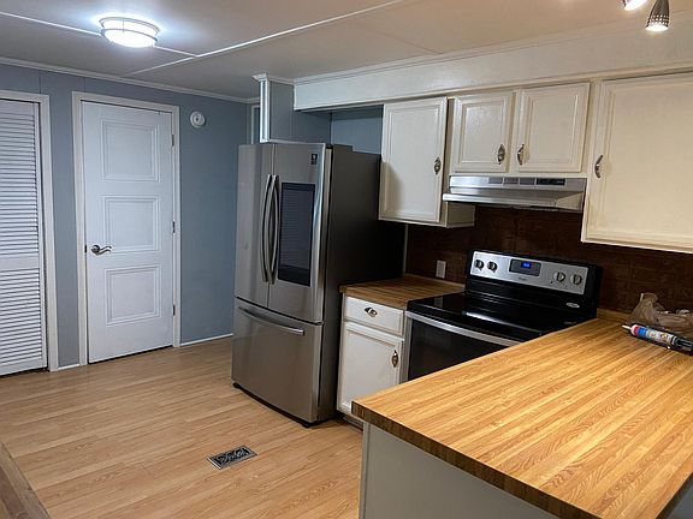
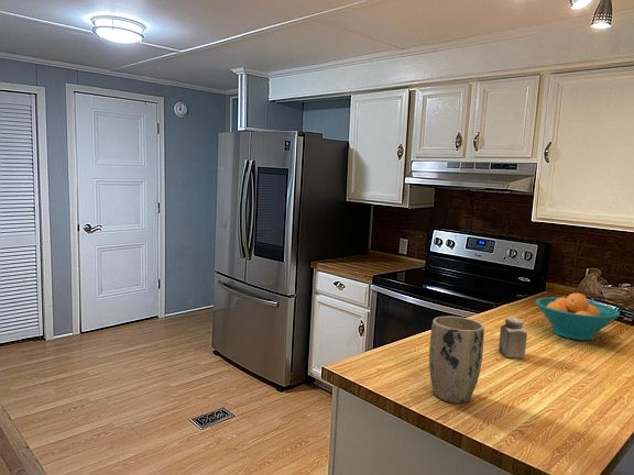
+ fruit bowl (575, 313)
+ salt shaker (513, 336)
+ plant pot (455, 360)
